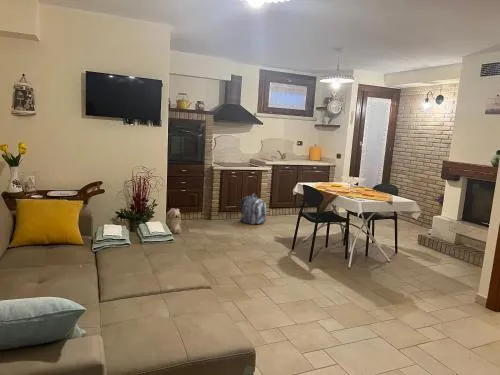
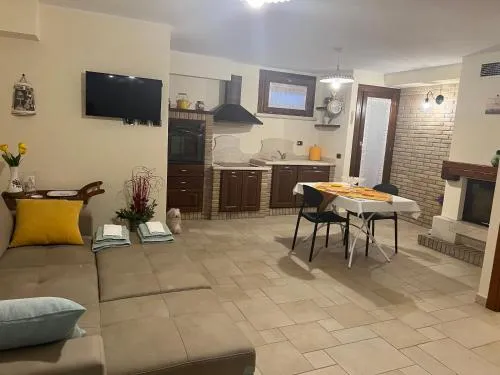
- backpack (253, 207)
